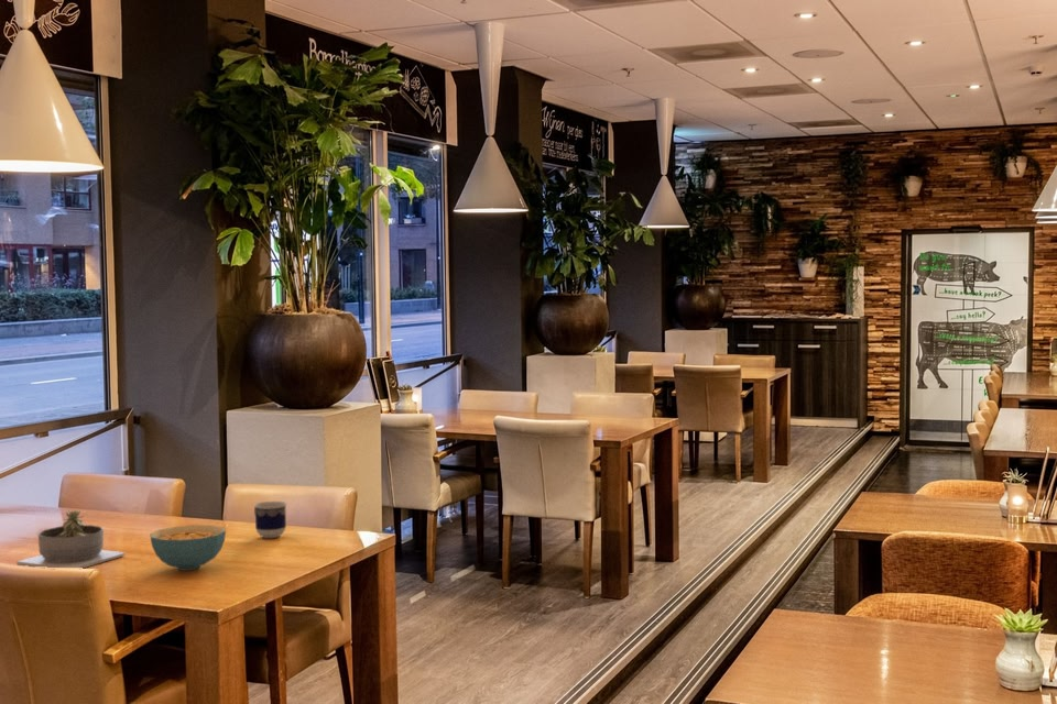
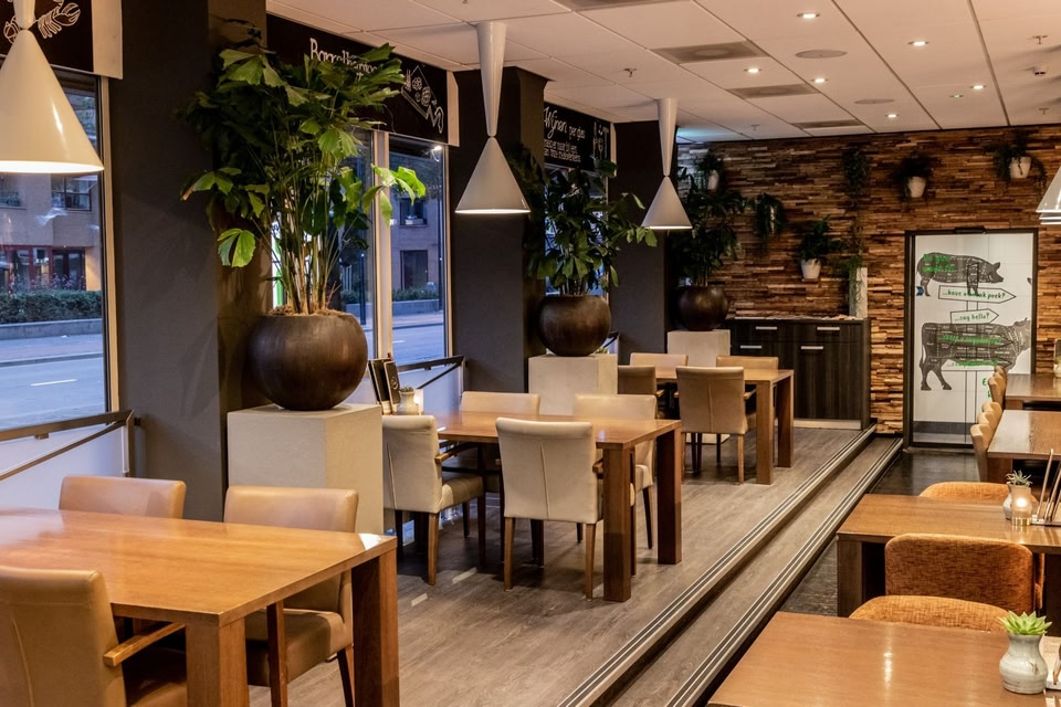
- cereal bowl (188, 550)
- succulent planter (70, 535)
- cup (268, 519)
